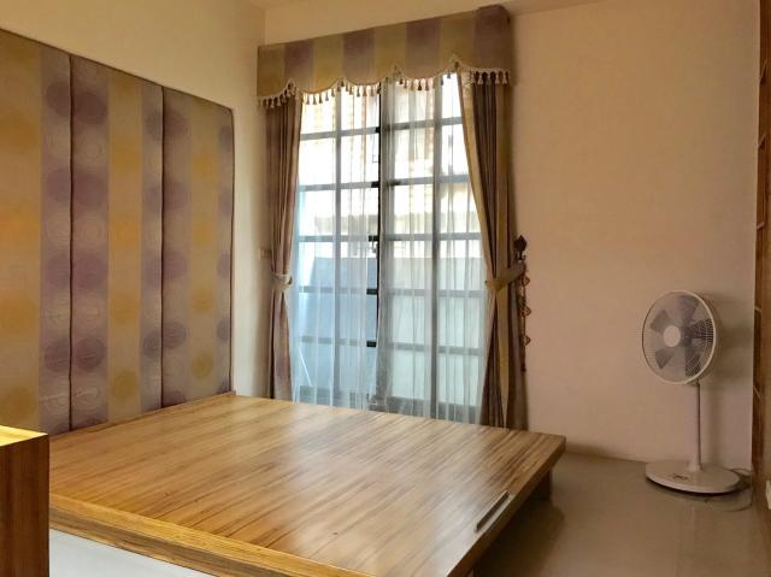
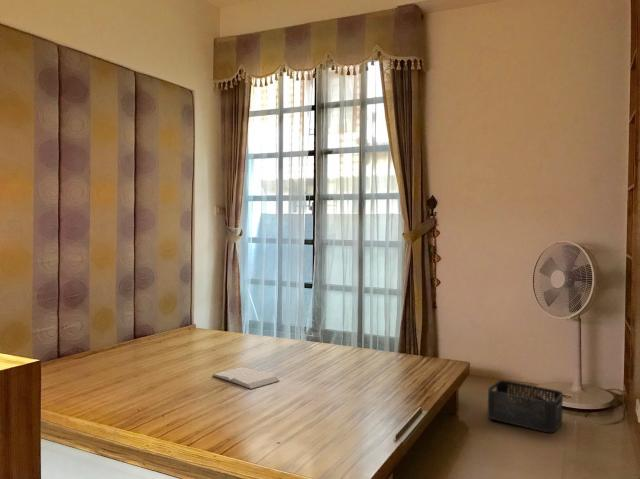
+ book (245, 375)
+ storage bin (524, 405)
